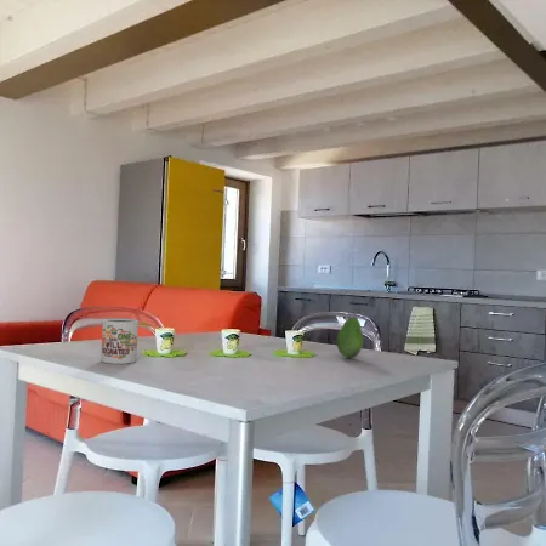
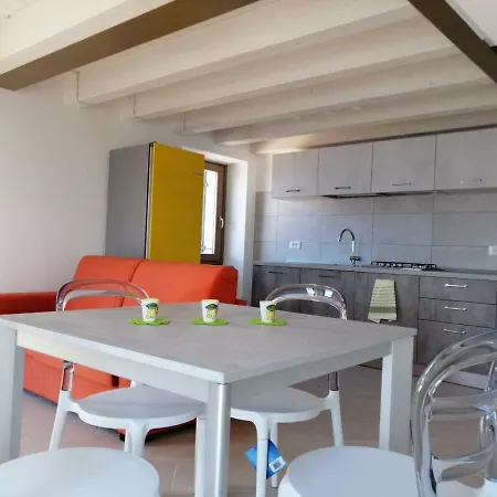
- mug (121, 340)
- fruit (349, 337)
